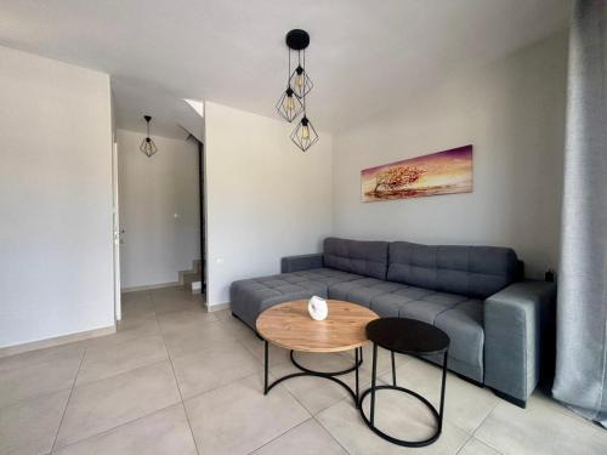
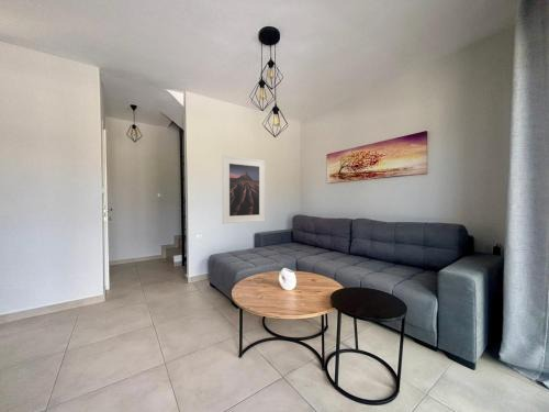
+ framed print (245, 190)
